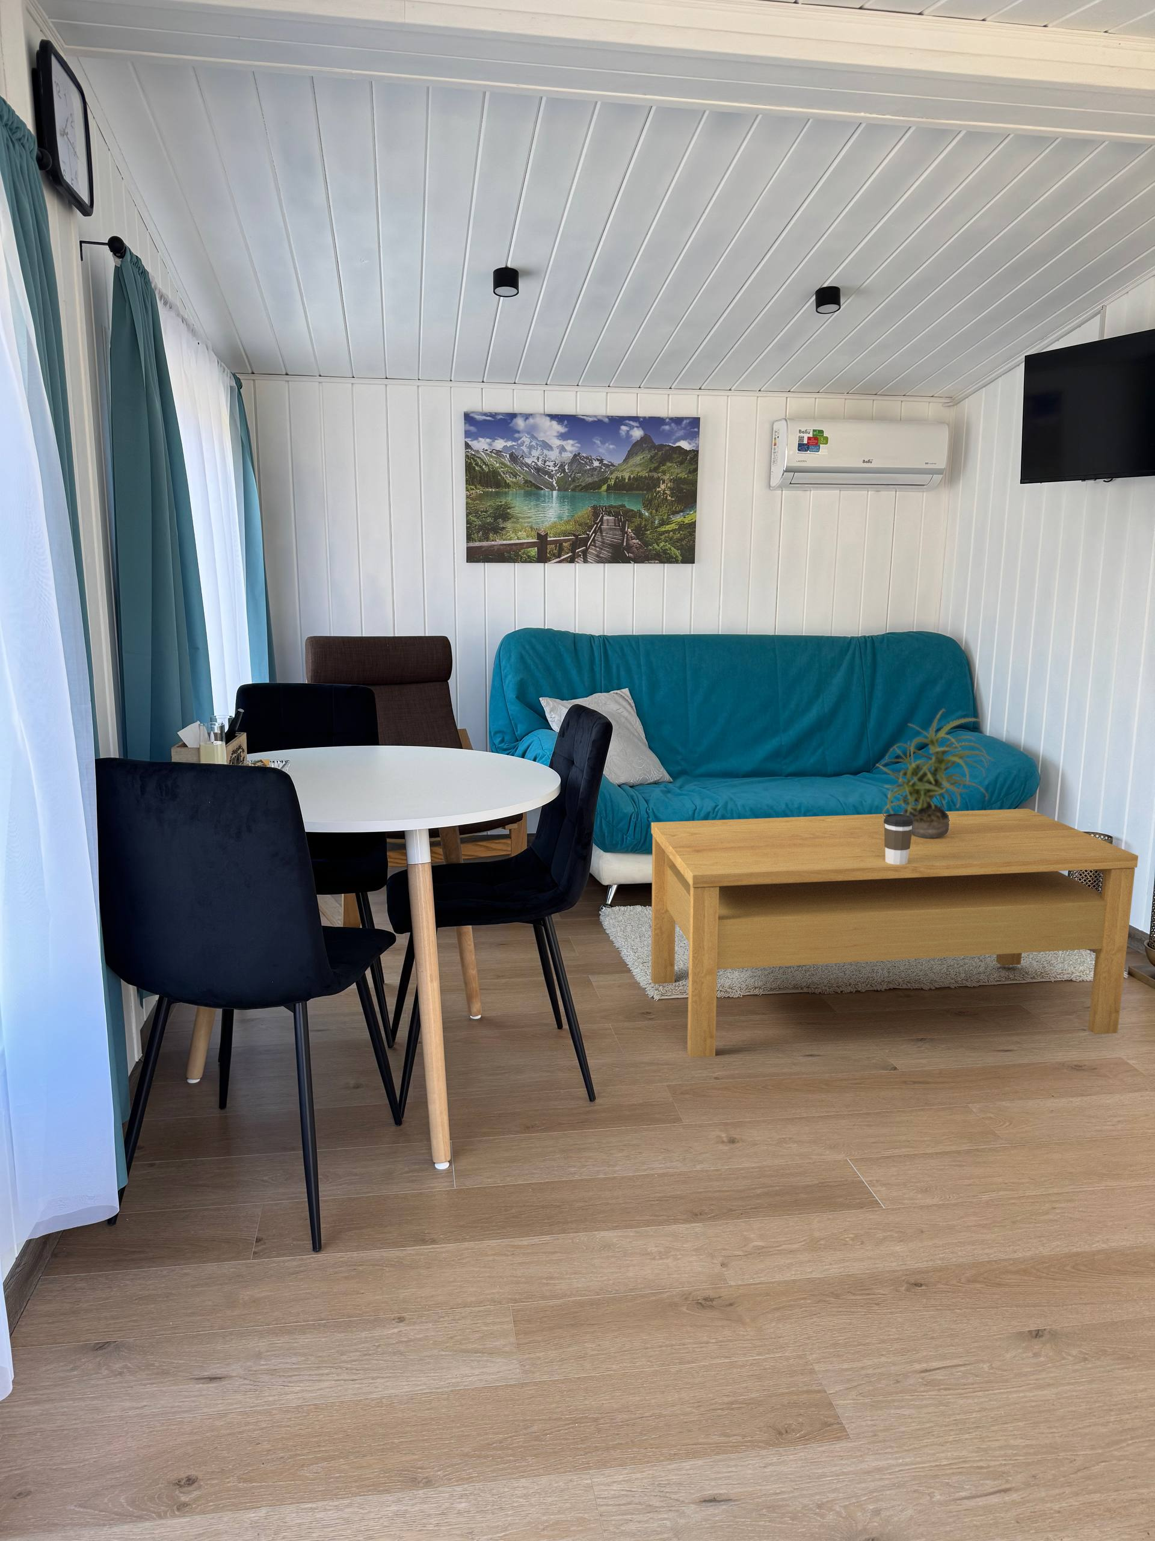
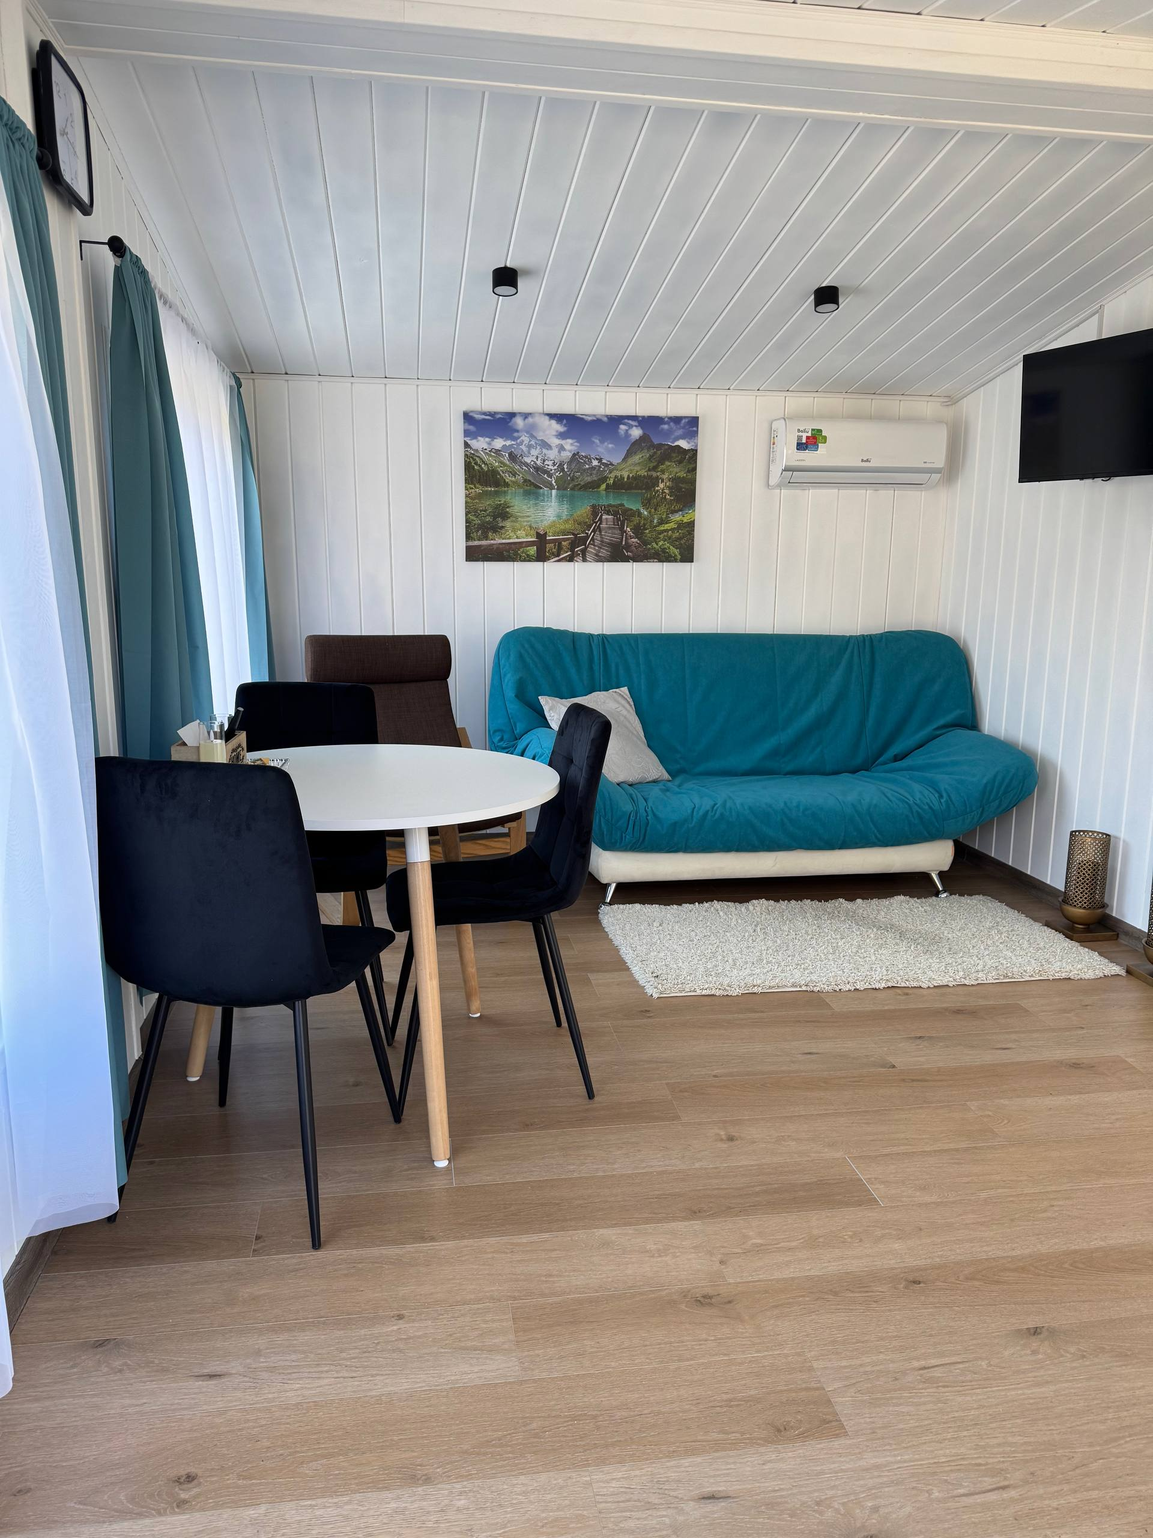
- coffee table (875, 923)
- coffee cup (898, 838)
- potted plant (937, 775)
